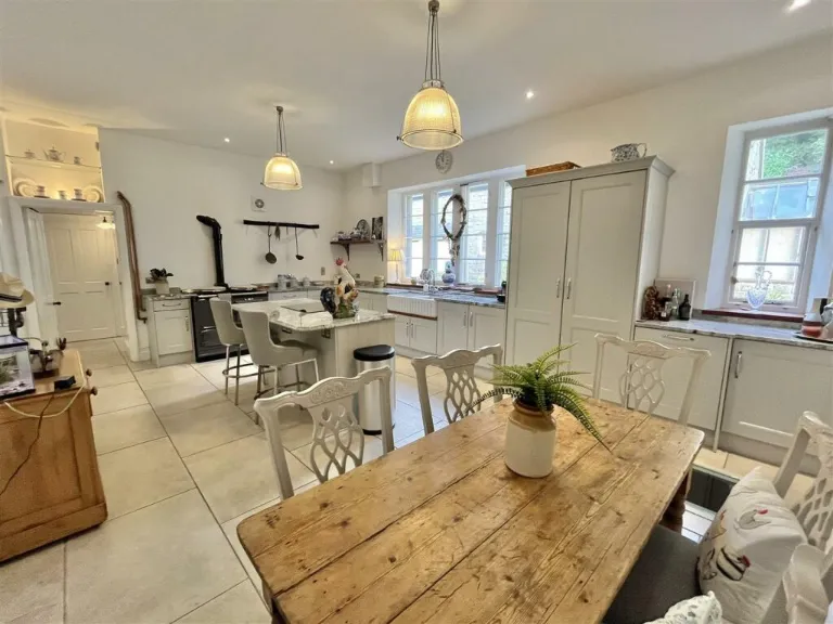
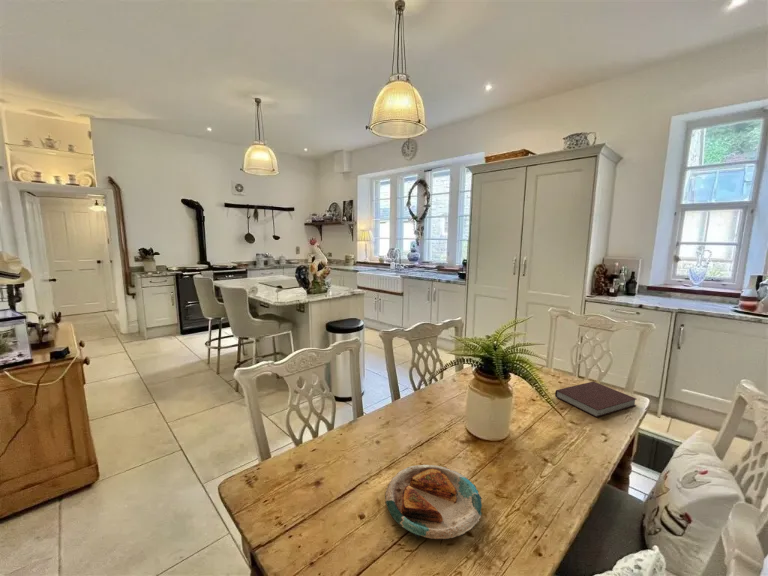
+ plate (432, 498)
+ notebook (594, 397)
